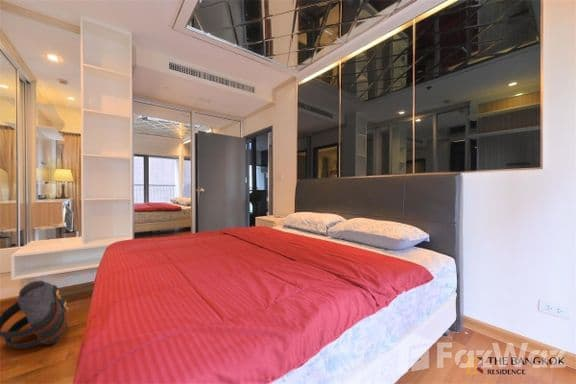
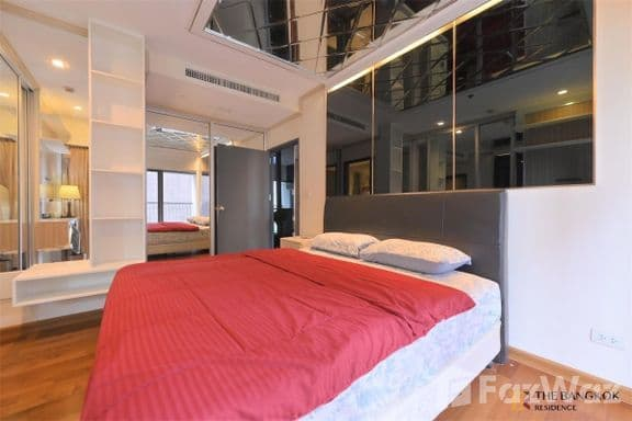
- backpack (36, 312)
